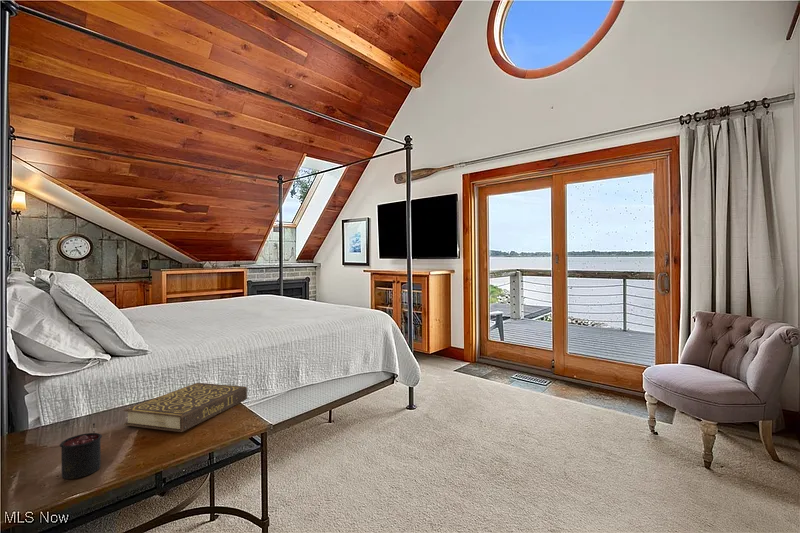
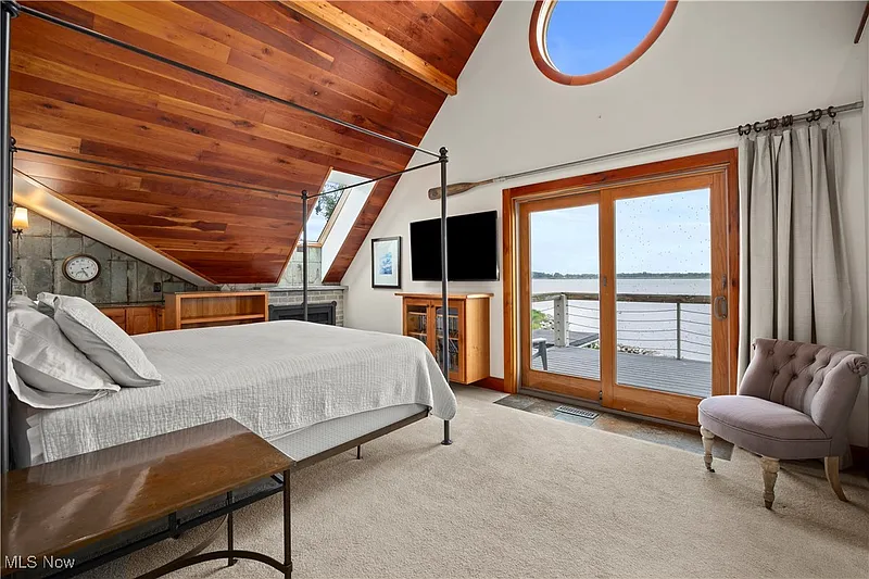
- candle (81, 447)
- book (192, 402)
